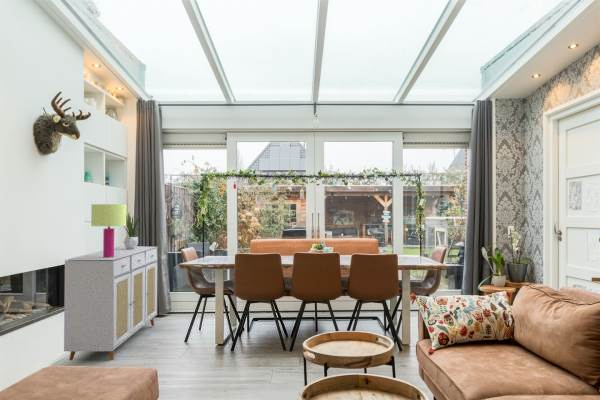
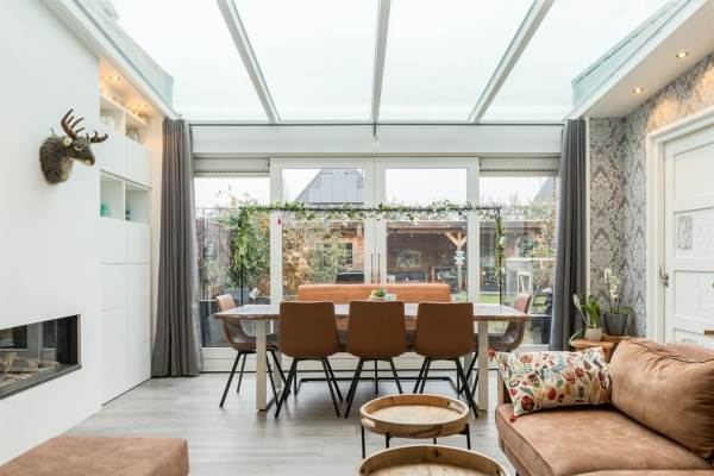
- sideboard (118, 296)
- table lamp (108, 230)
- potted plant (131, 230)
